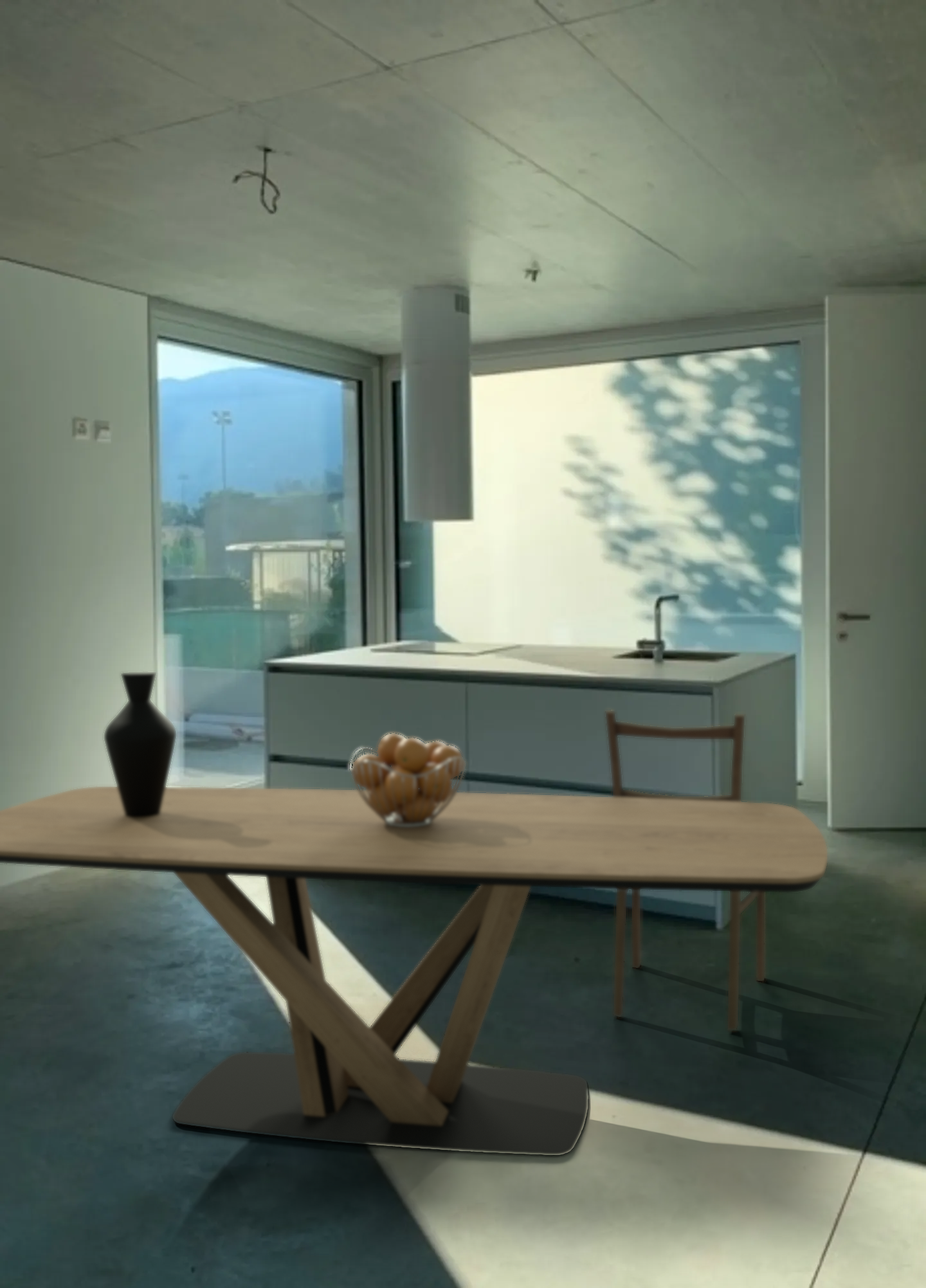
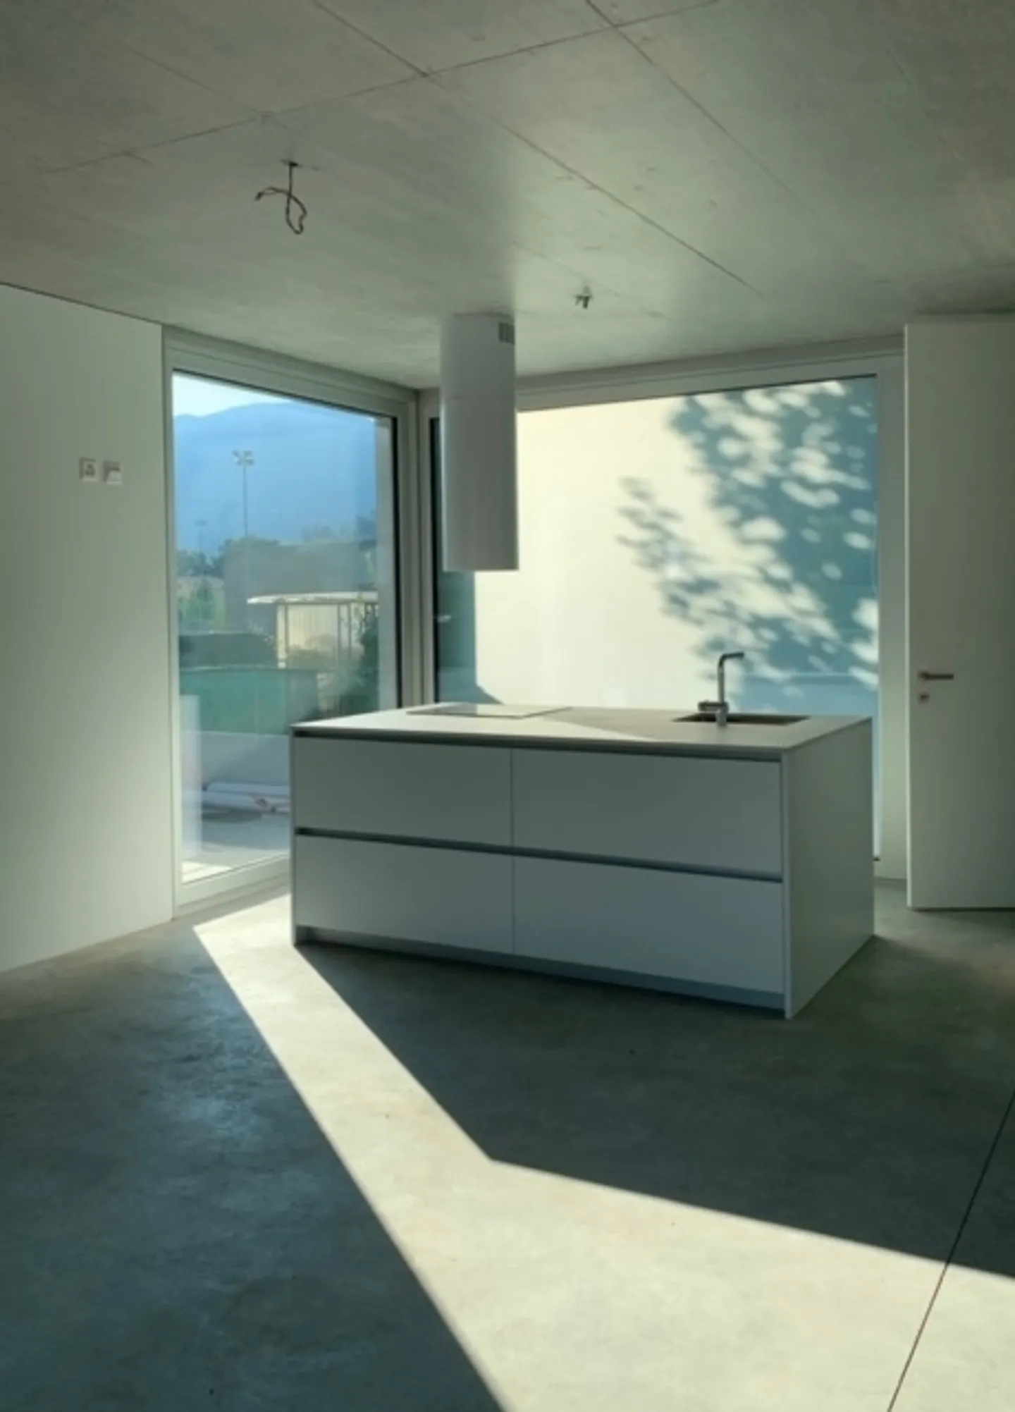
- dining table (405, 981)
- vase (140, 743)
- dining chair (687, 799)
- fruit basket (408, 777)
